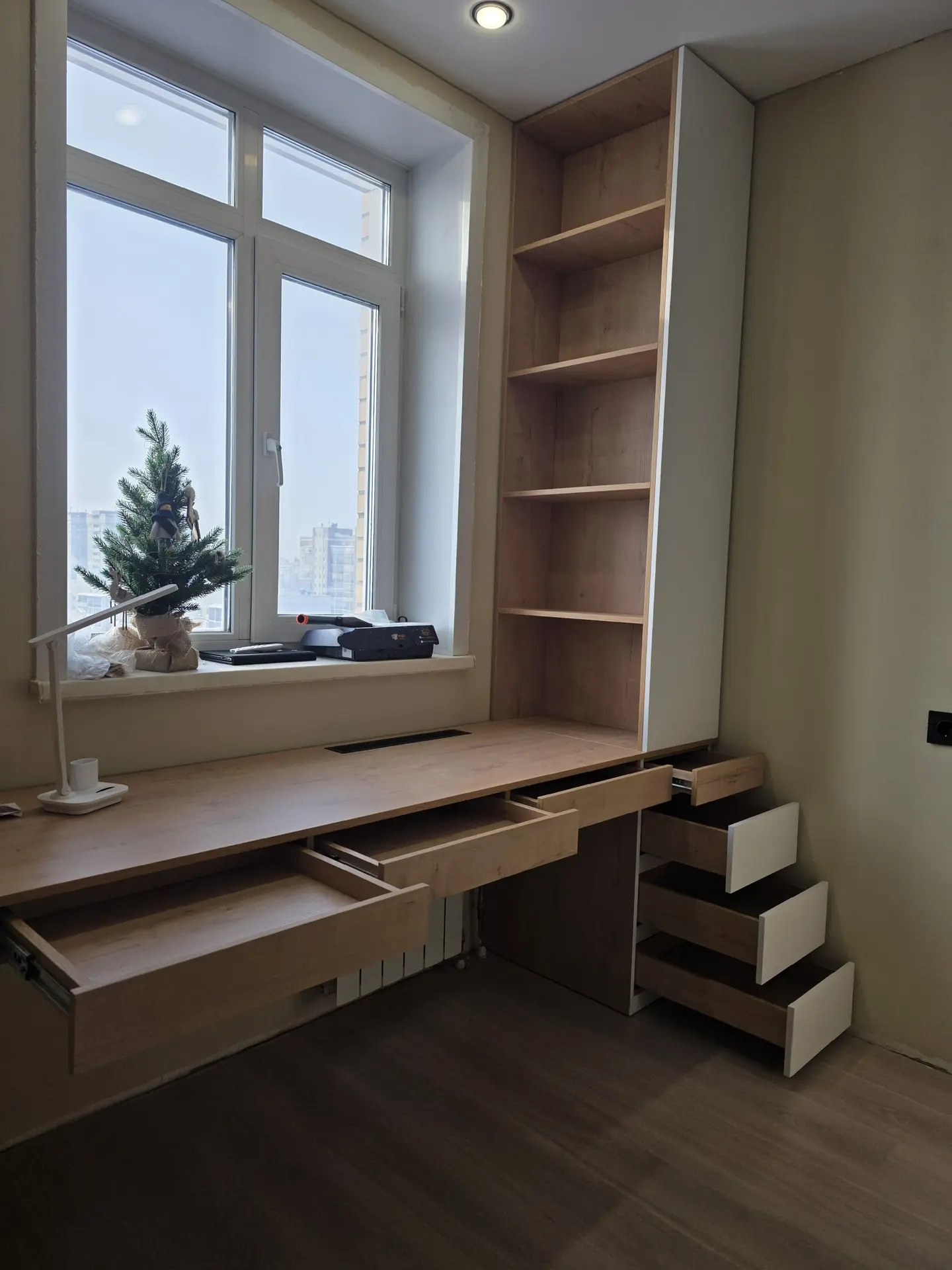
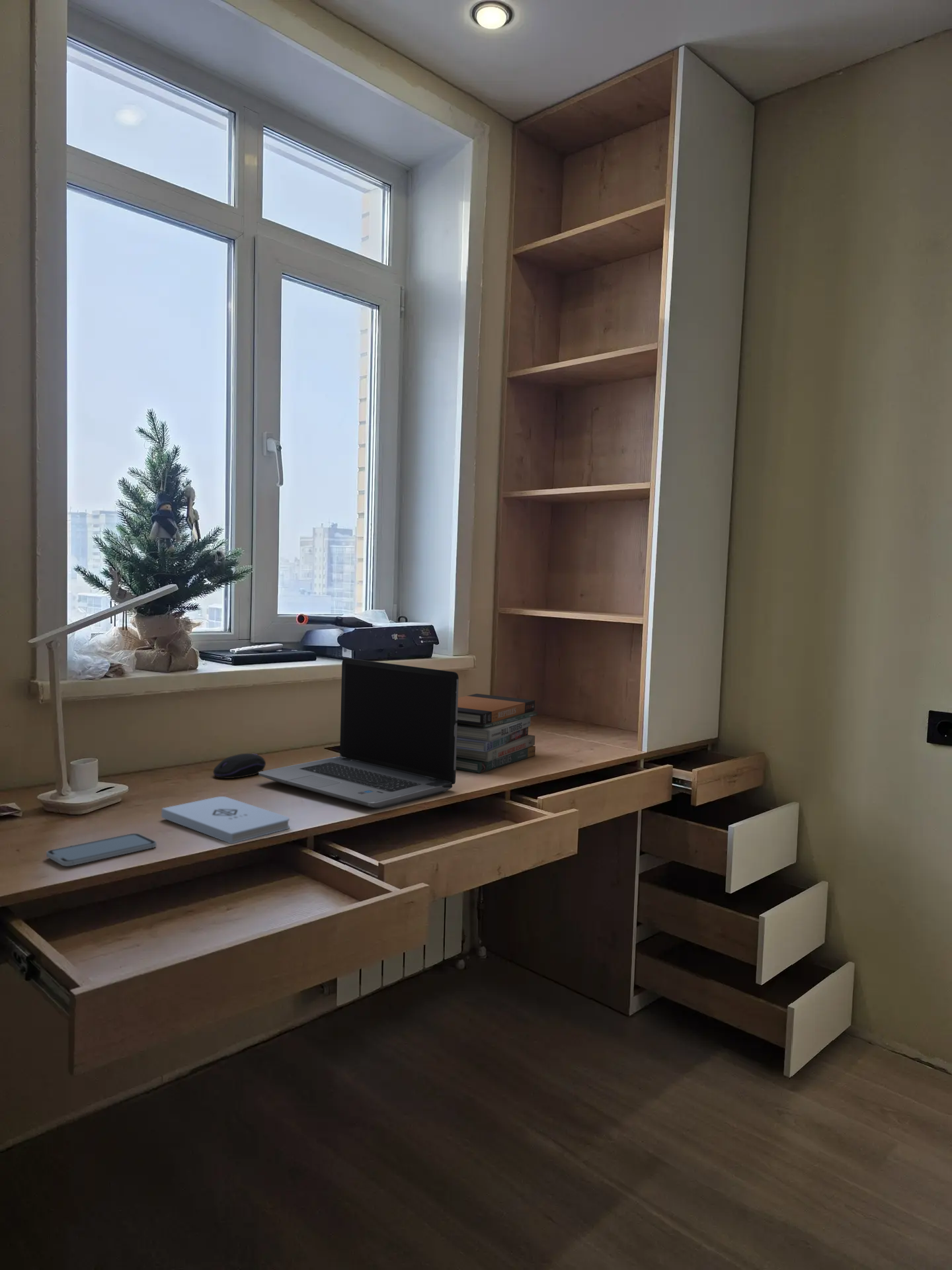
+ notepad (226, 818)
+ smartphone (102, 849)
+ book stack (479, 731)
+ computer mouse (239, 764)
+ laptop computer (356, 728)
